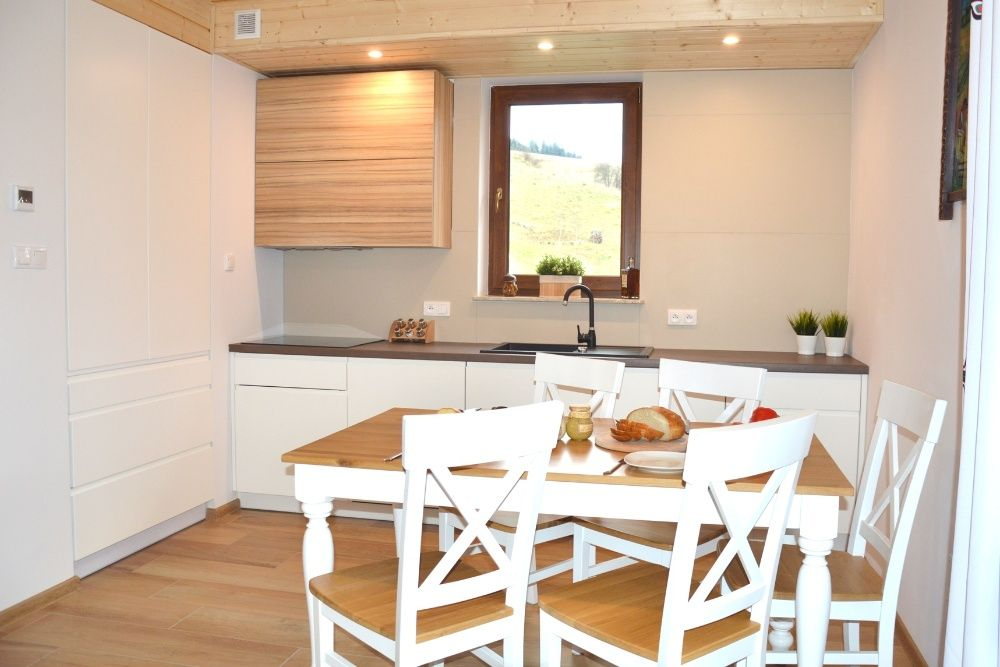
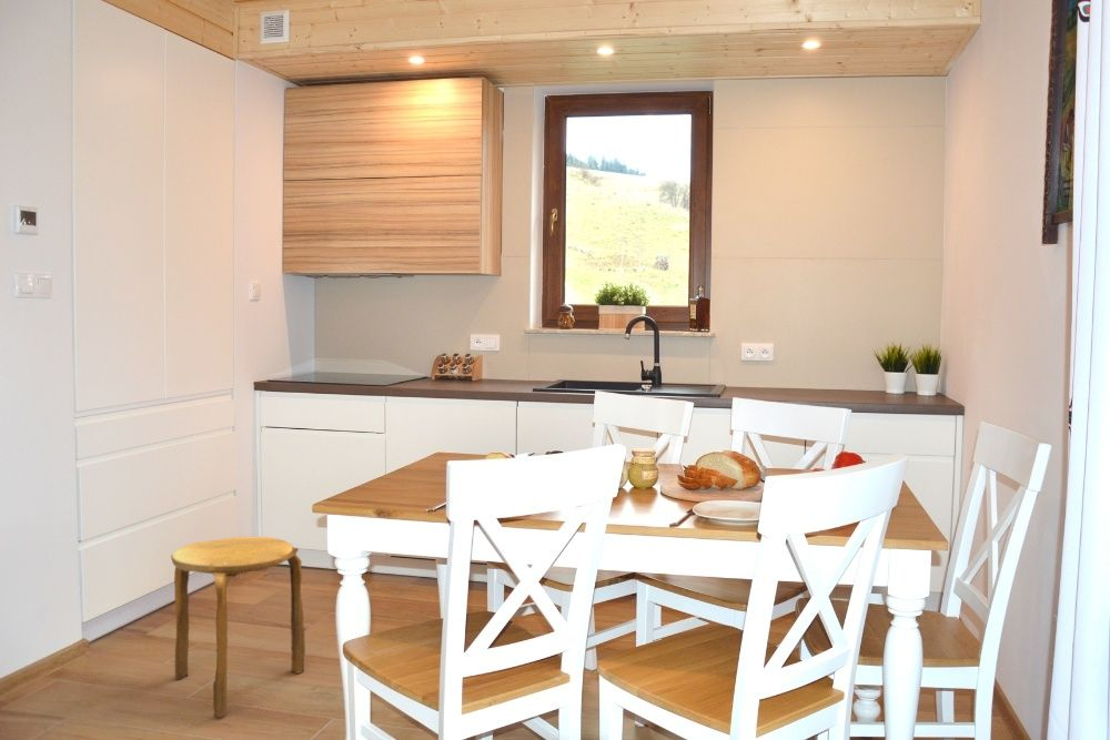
+ stool (226, 616)
